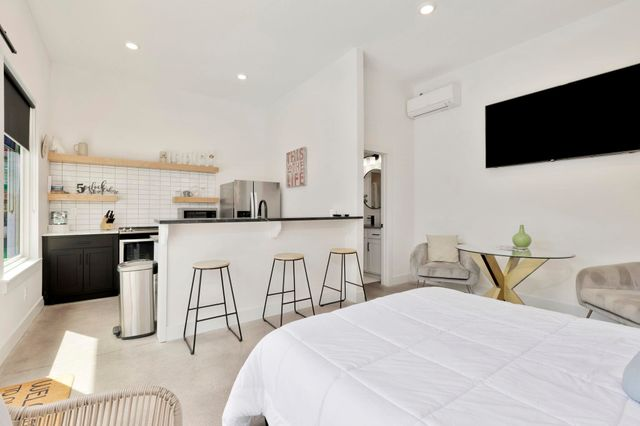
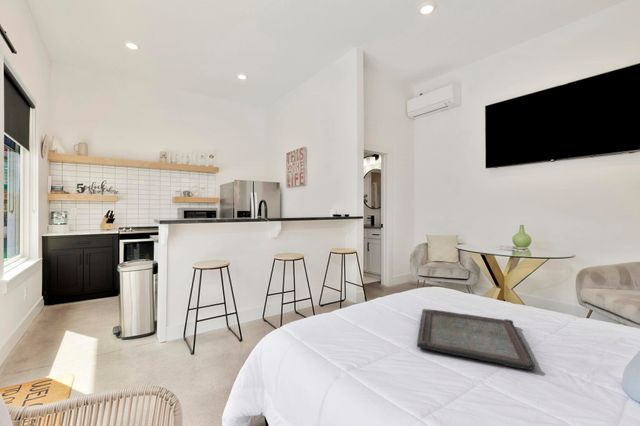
+ serving tray (466, 332)
